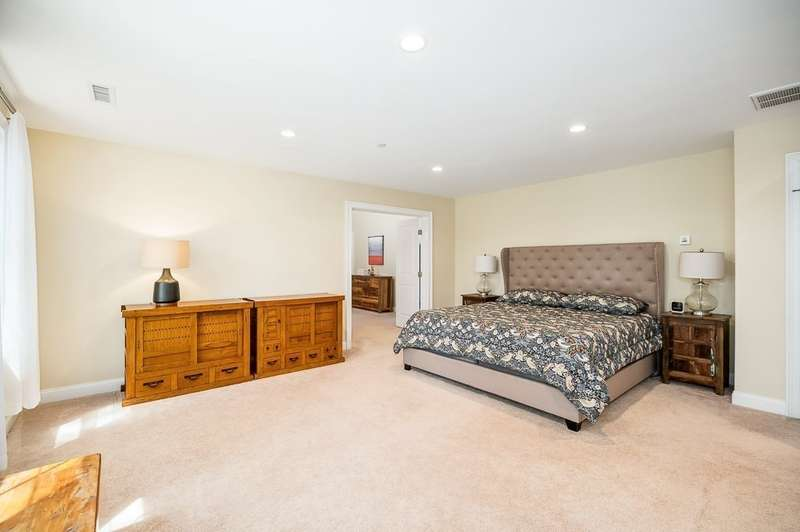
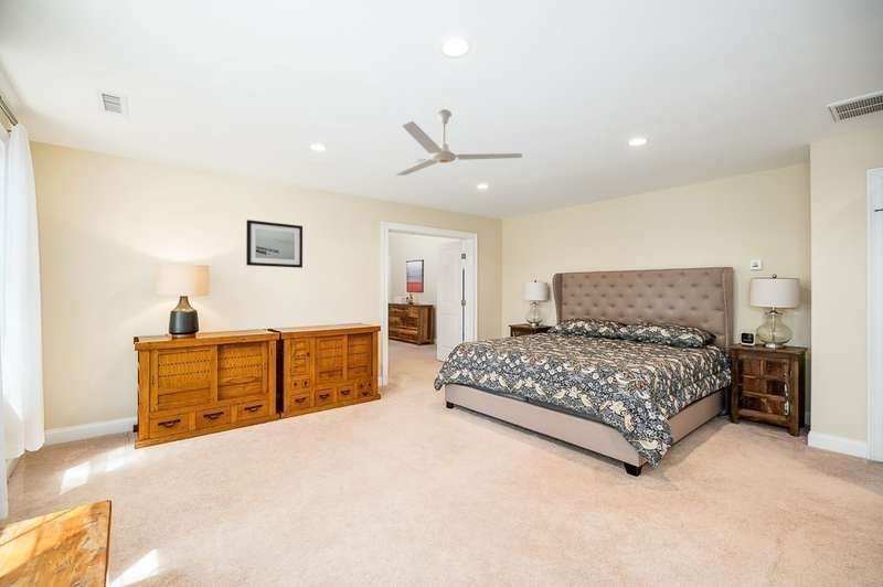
+ ceiling fan (444, 134)
+ wall art (275, 244)
